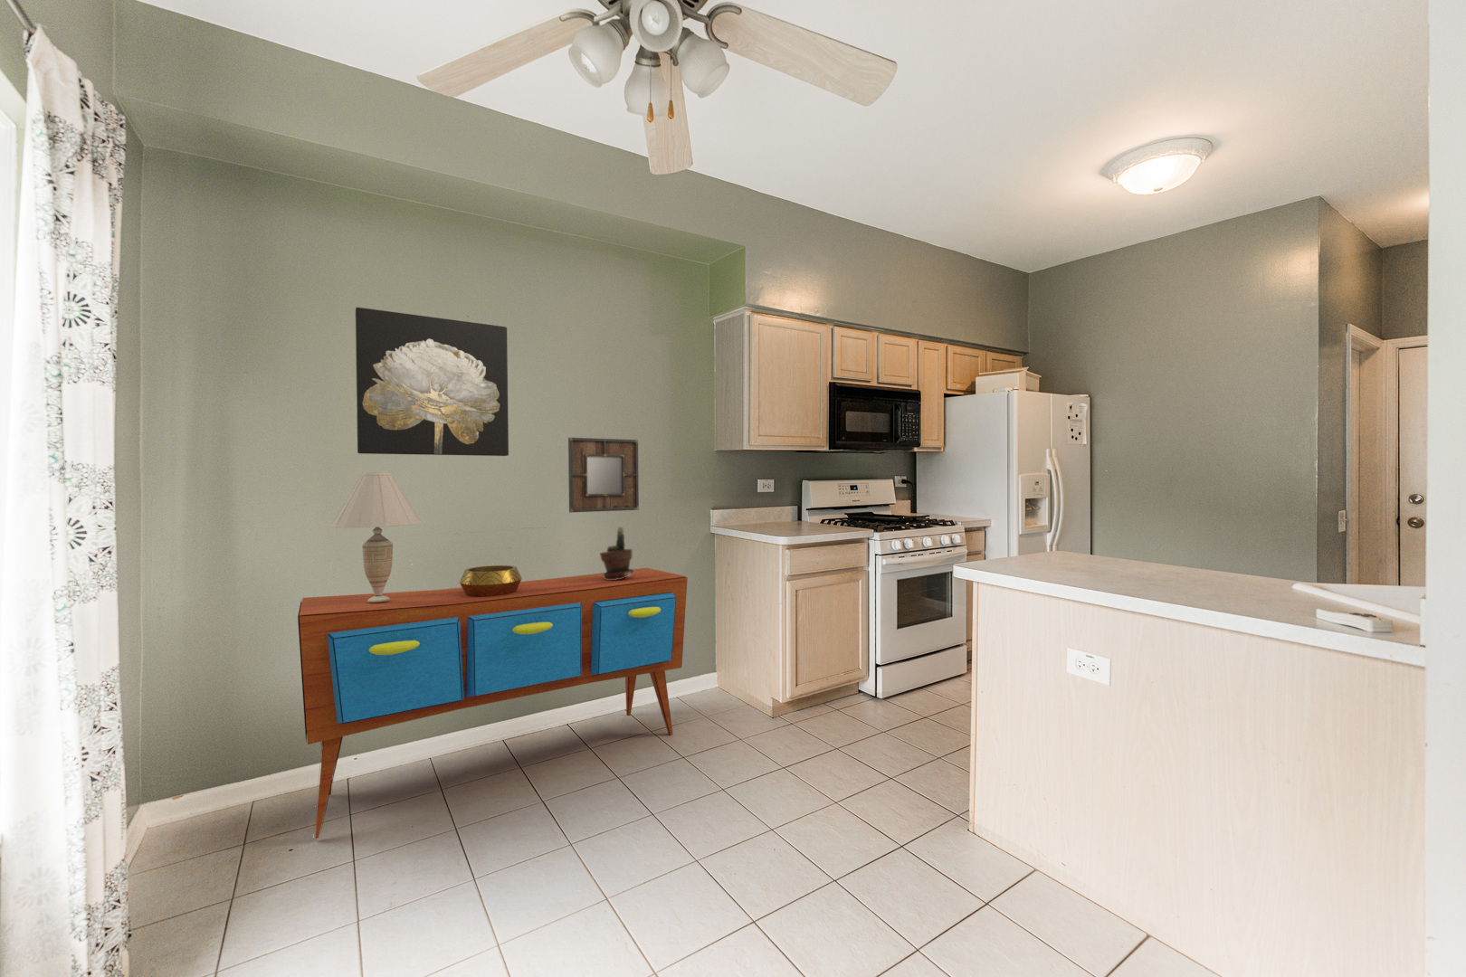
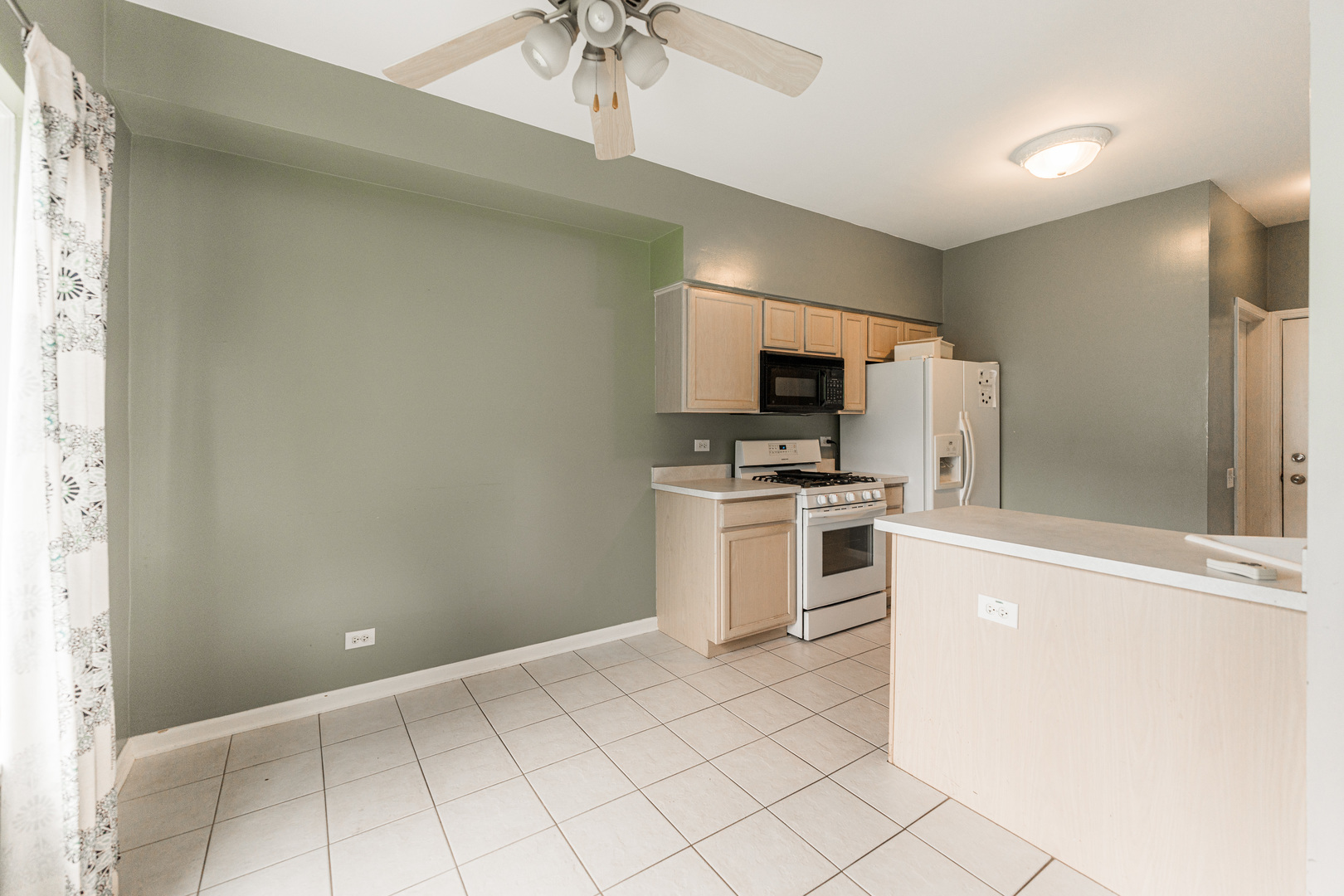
- home mirror (604, 475)
- table lamp (377, 536)
- potted plant (617, 550)
- decorative bowl (491, 576)
- wall art (436, 386)
- sideboard (517, 677)
